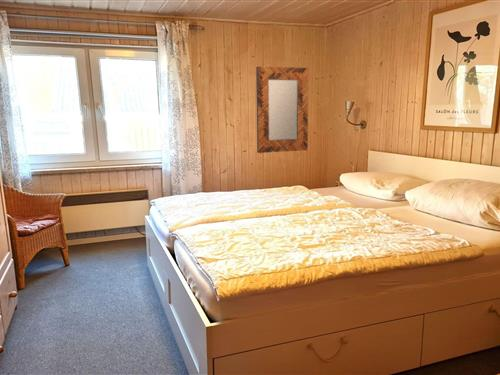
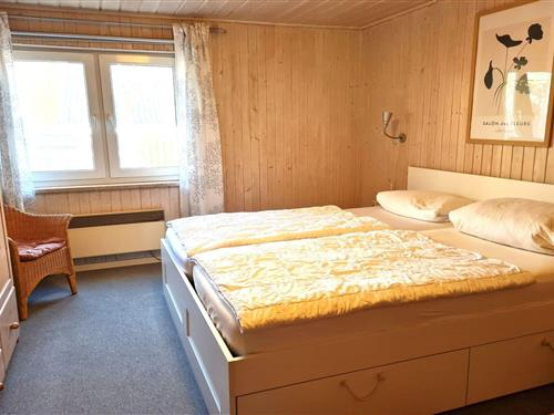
- home mirror (282, 110)
